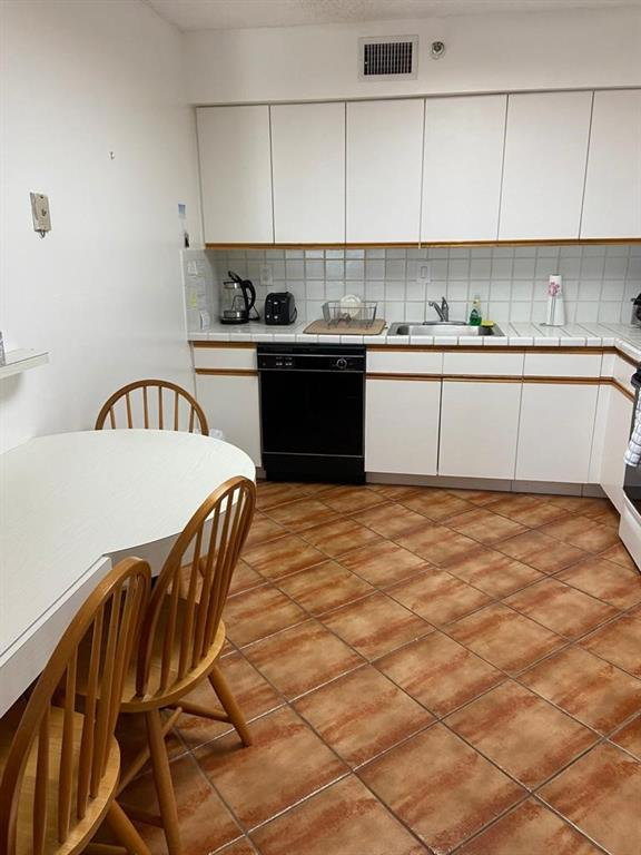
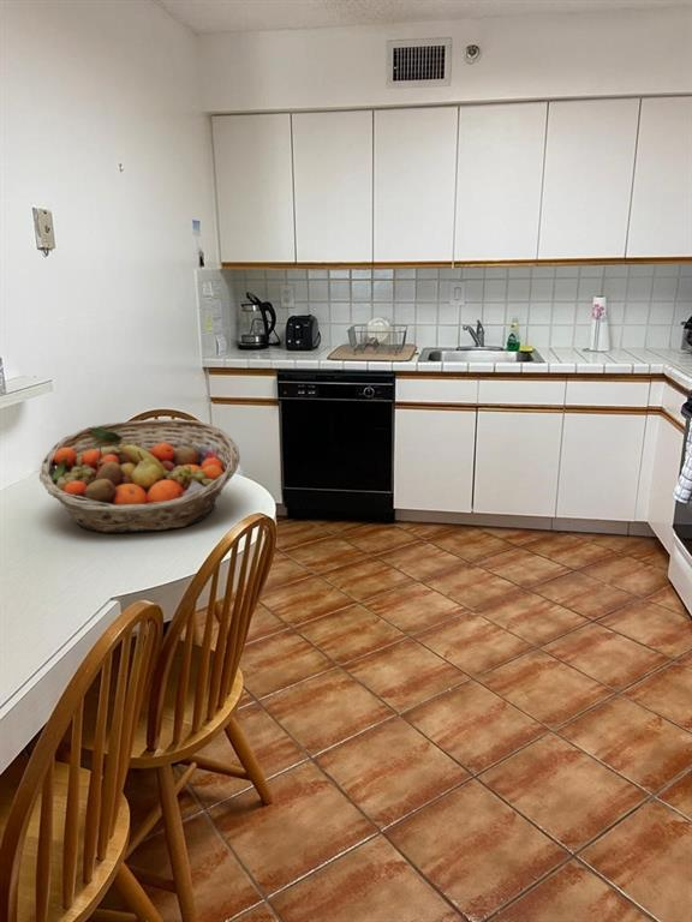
+ fruit basket (143, 473)
